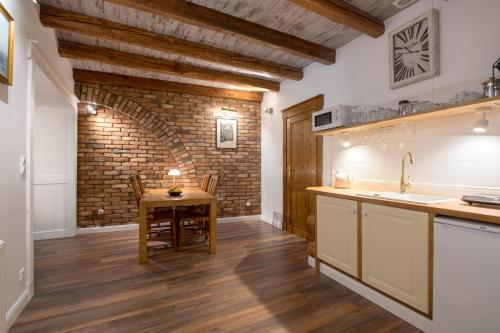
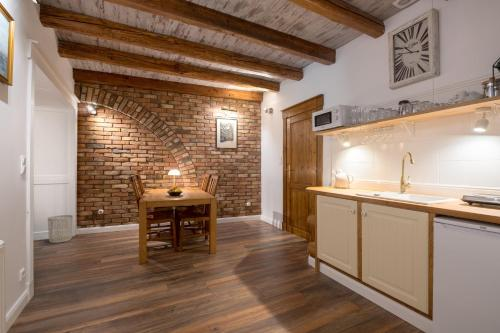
+ waste bin (60, 228)
